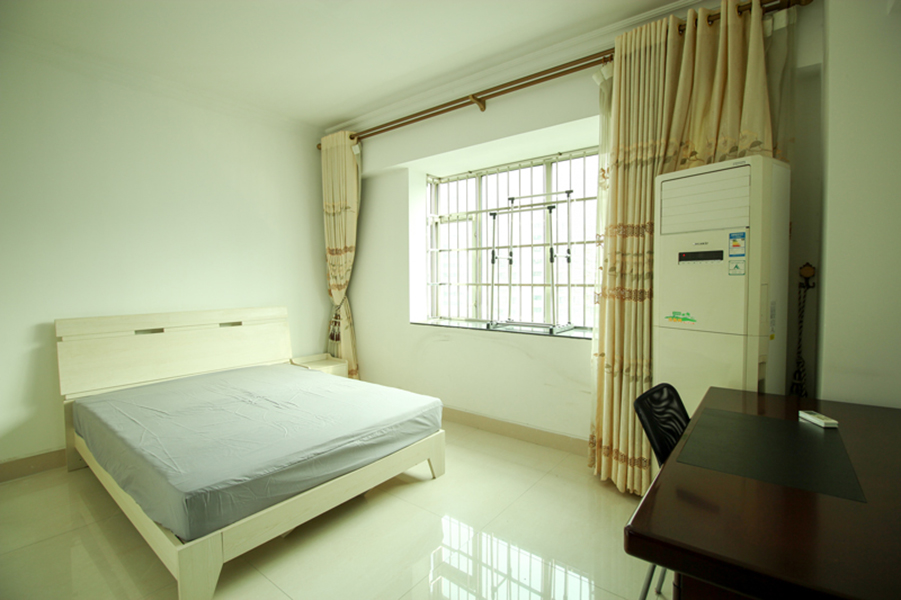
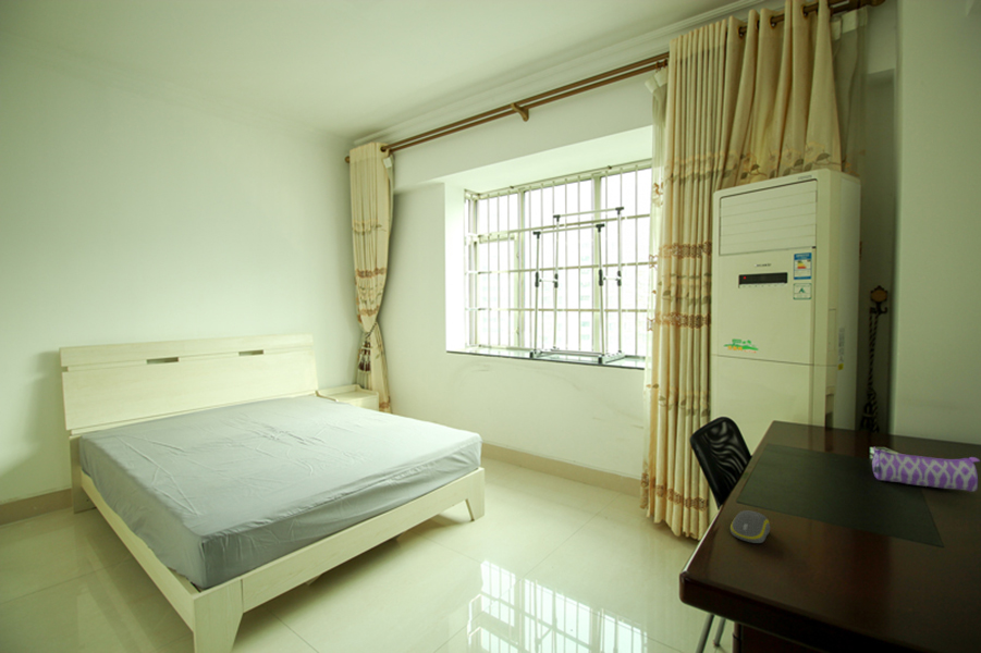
+ computer mouse (750, 523)
+ pencil case (920, 468)
